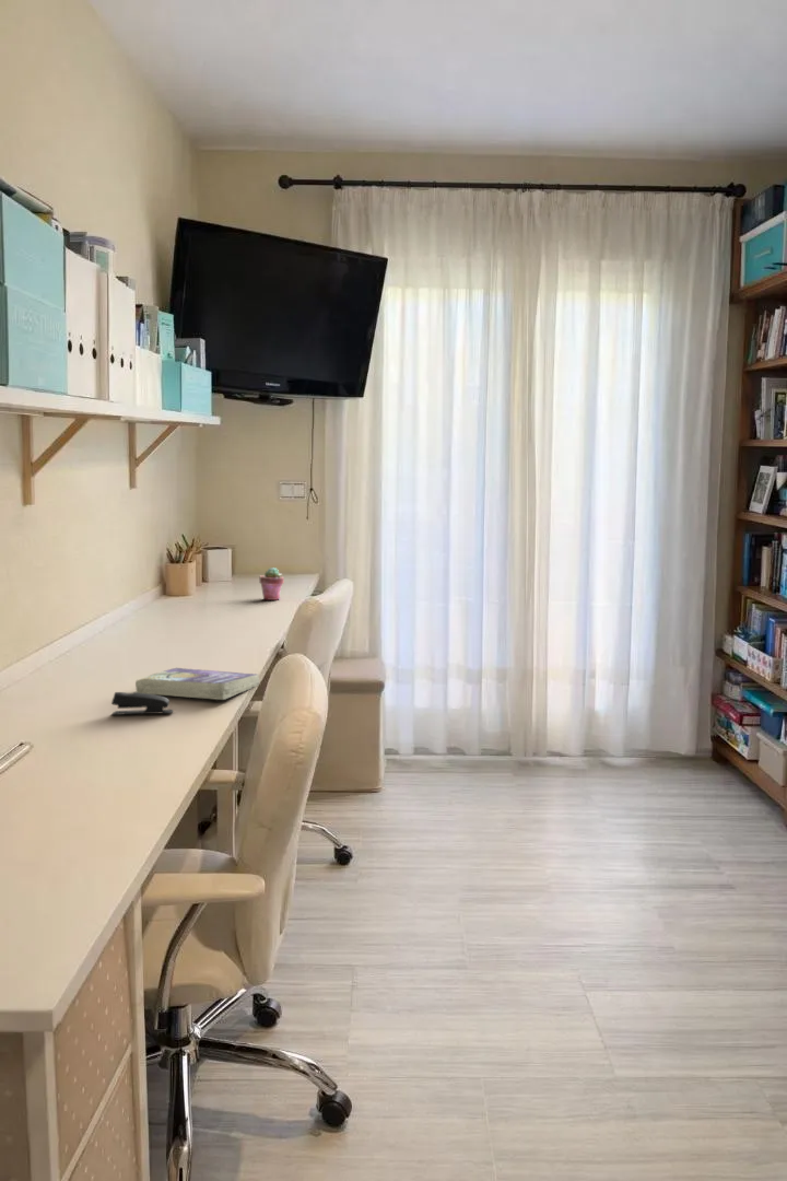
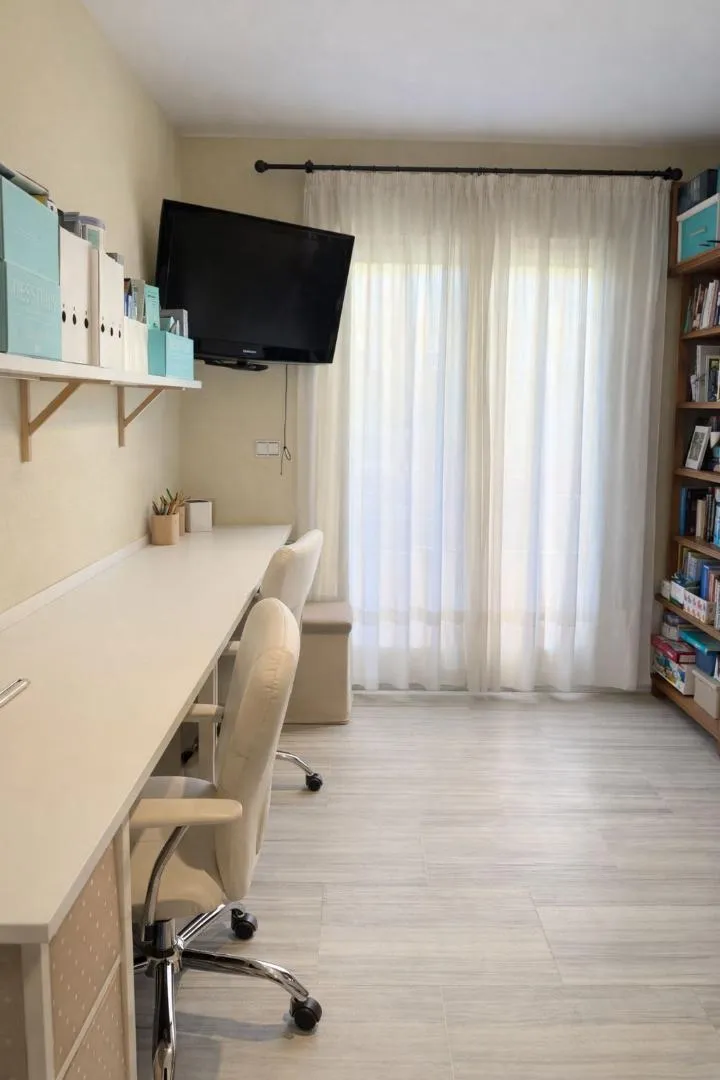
- potted succulent (271, 583)
- stapler (142, 702)
- book (197, 680)
